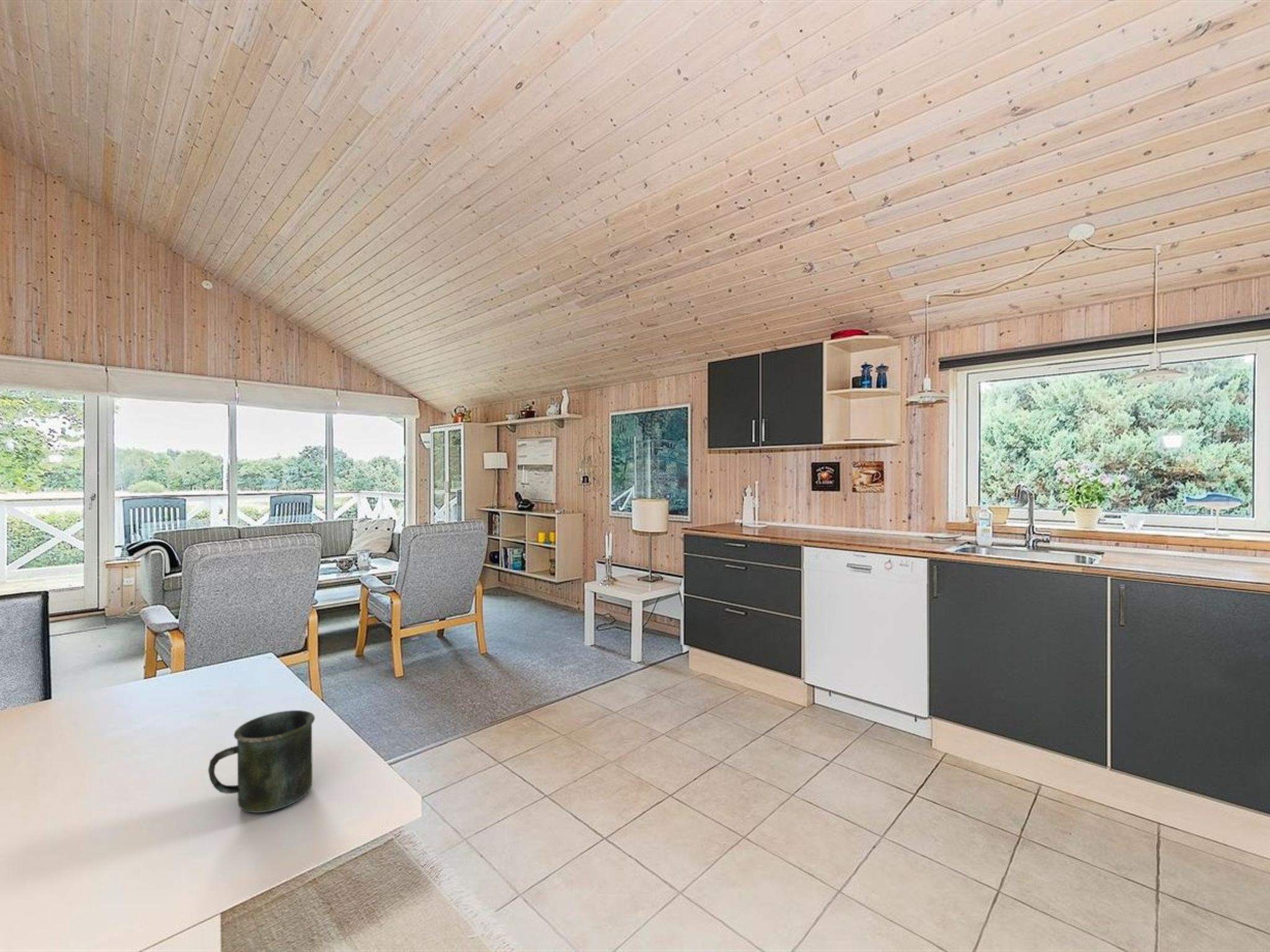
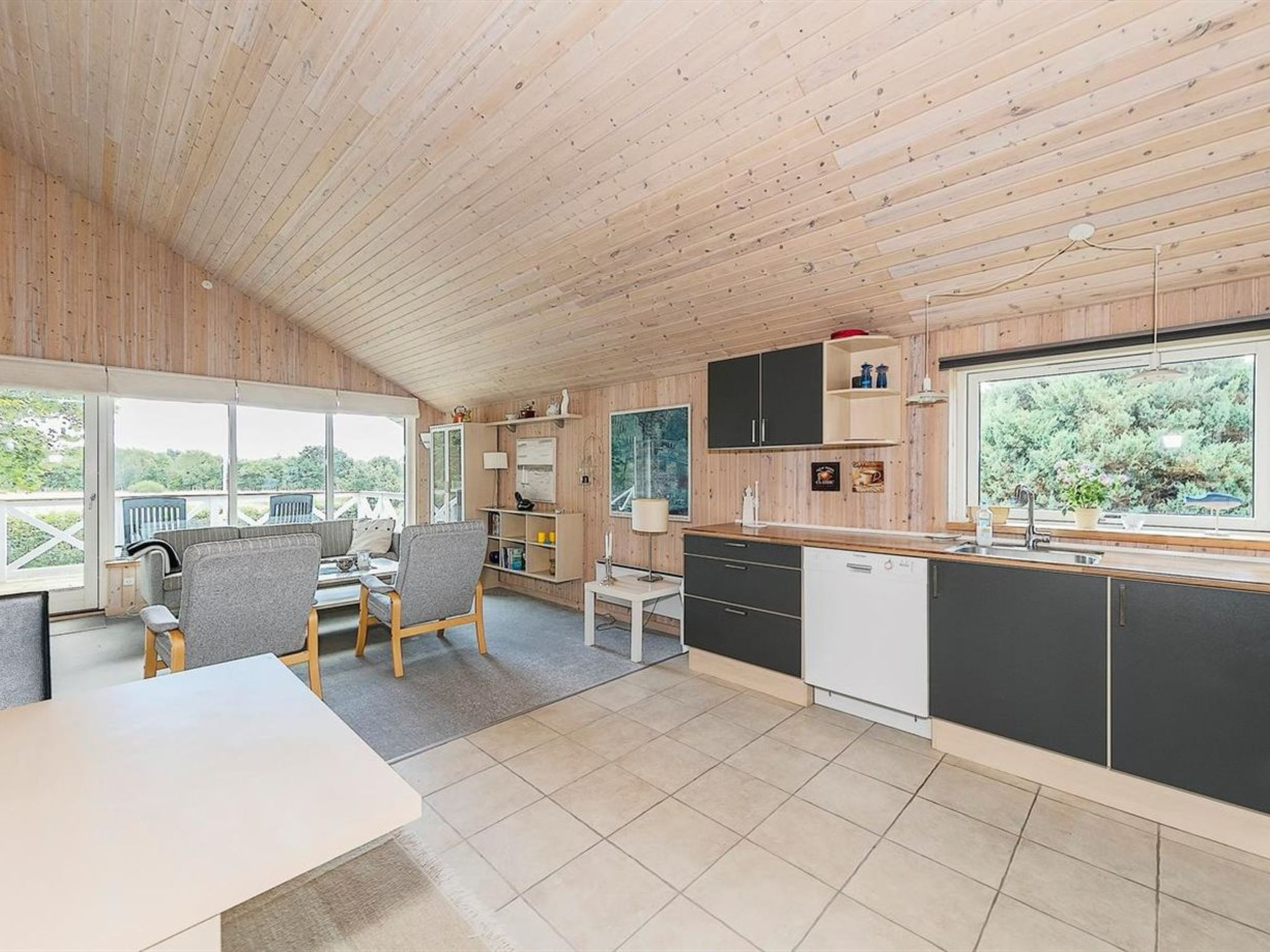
- mug (264, 764)
